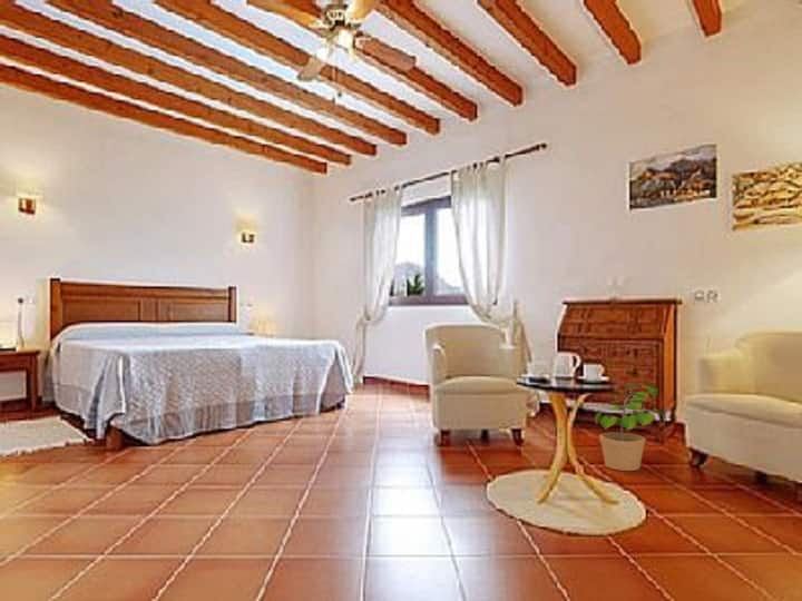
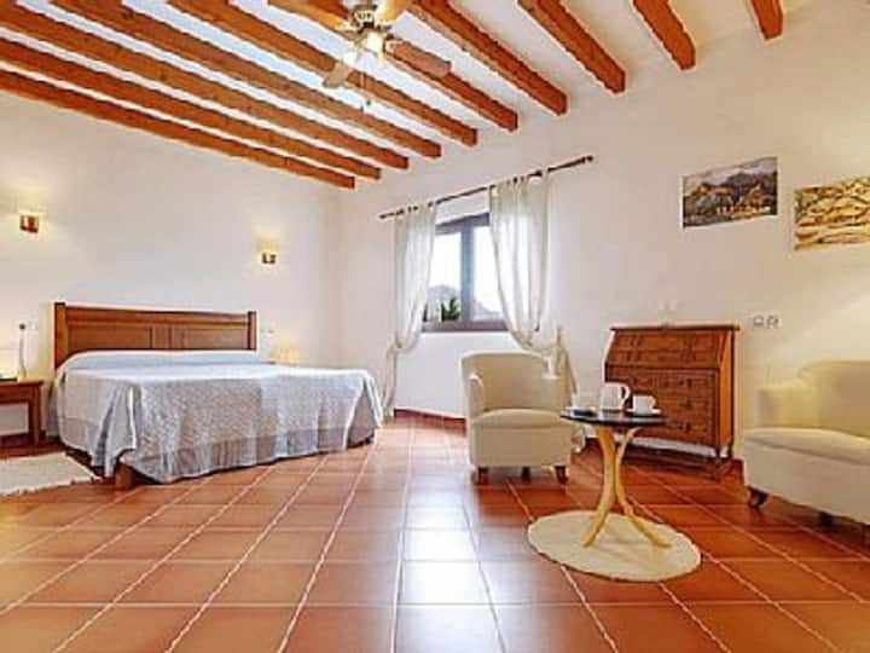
- potted plant (635, 424)
